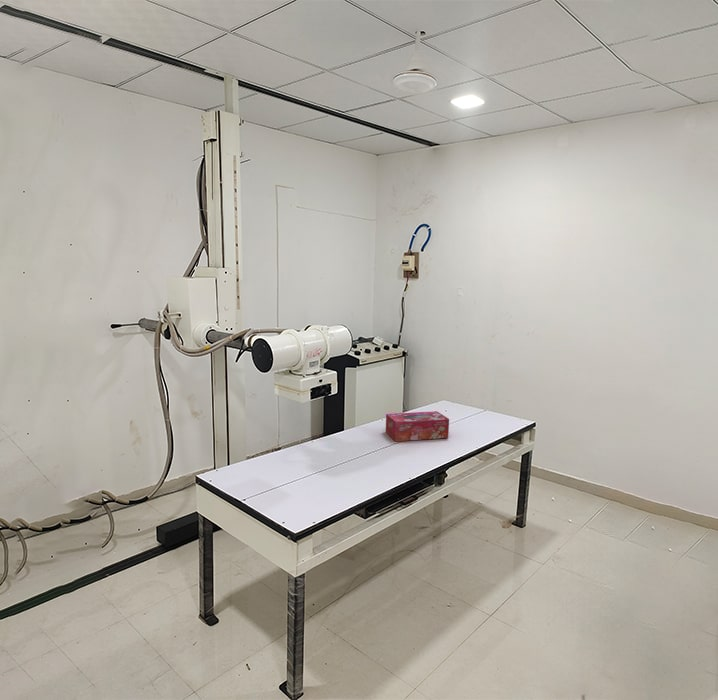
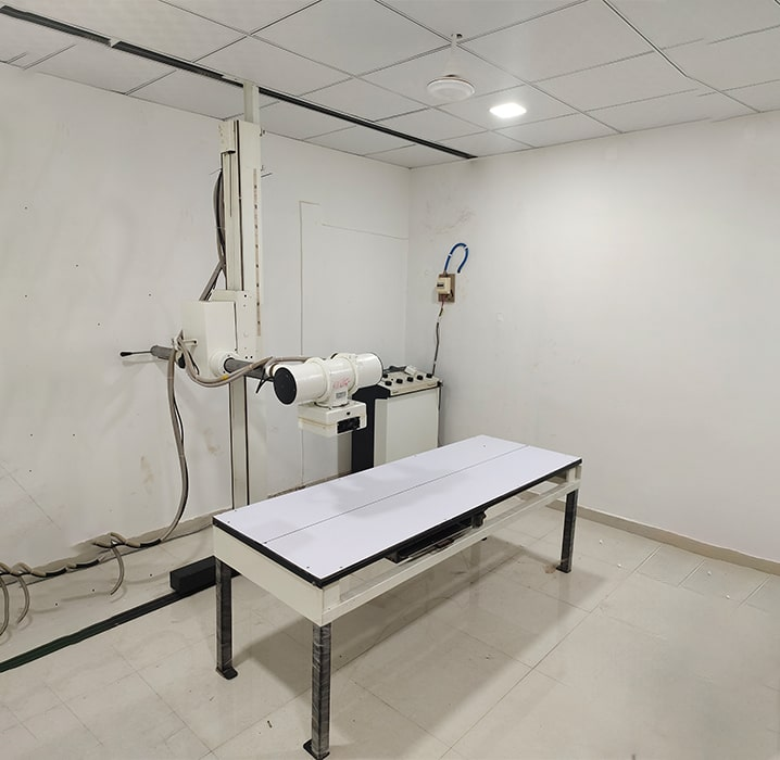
- tissue box (416, 425)
